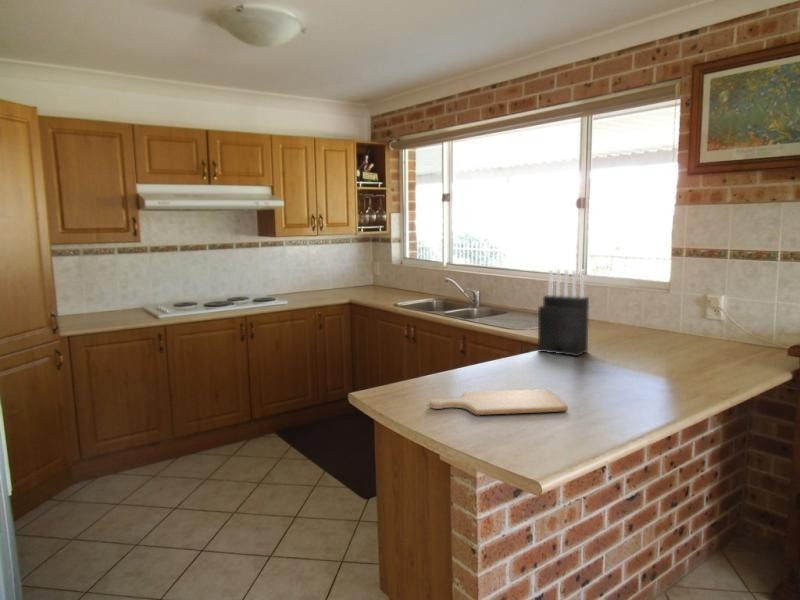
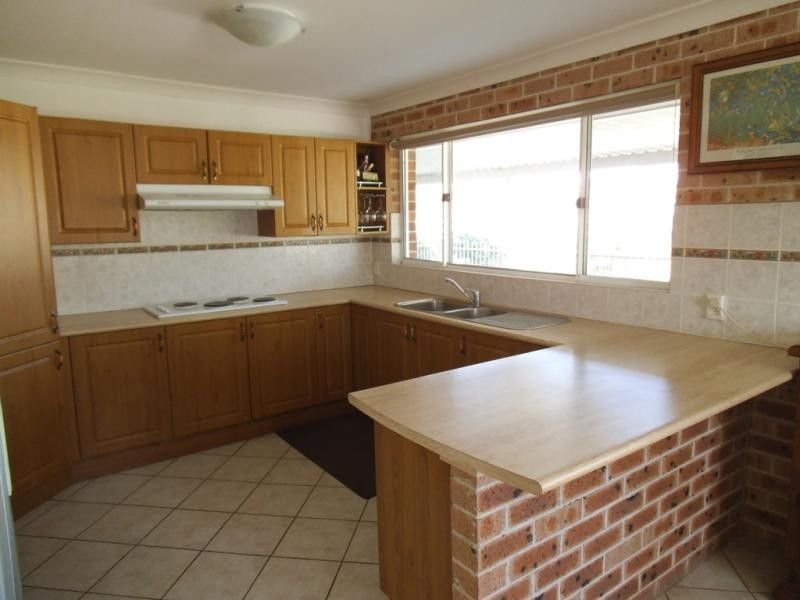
- knife block (562, 311)
- chopping board (494, 401)
